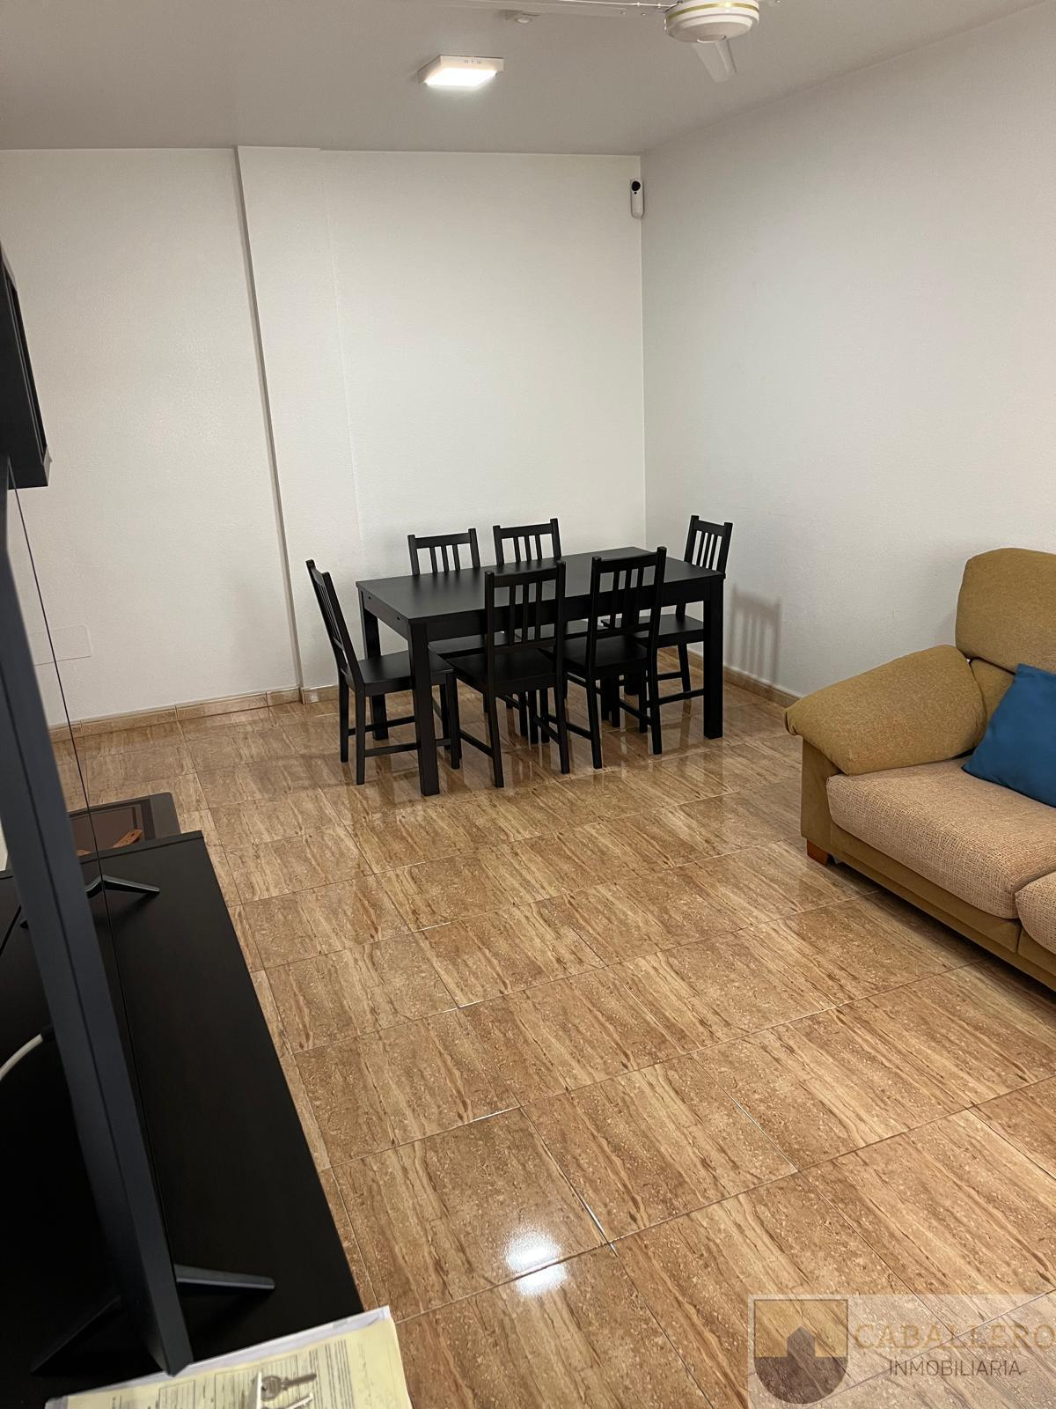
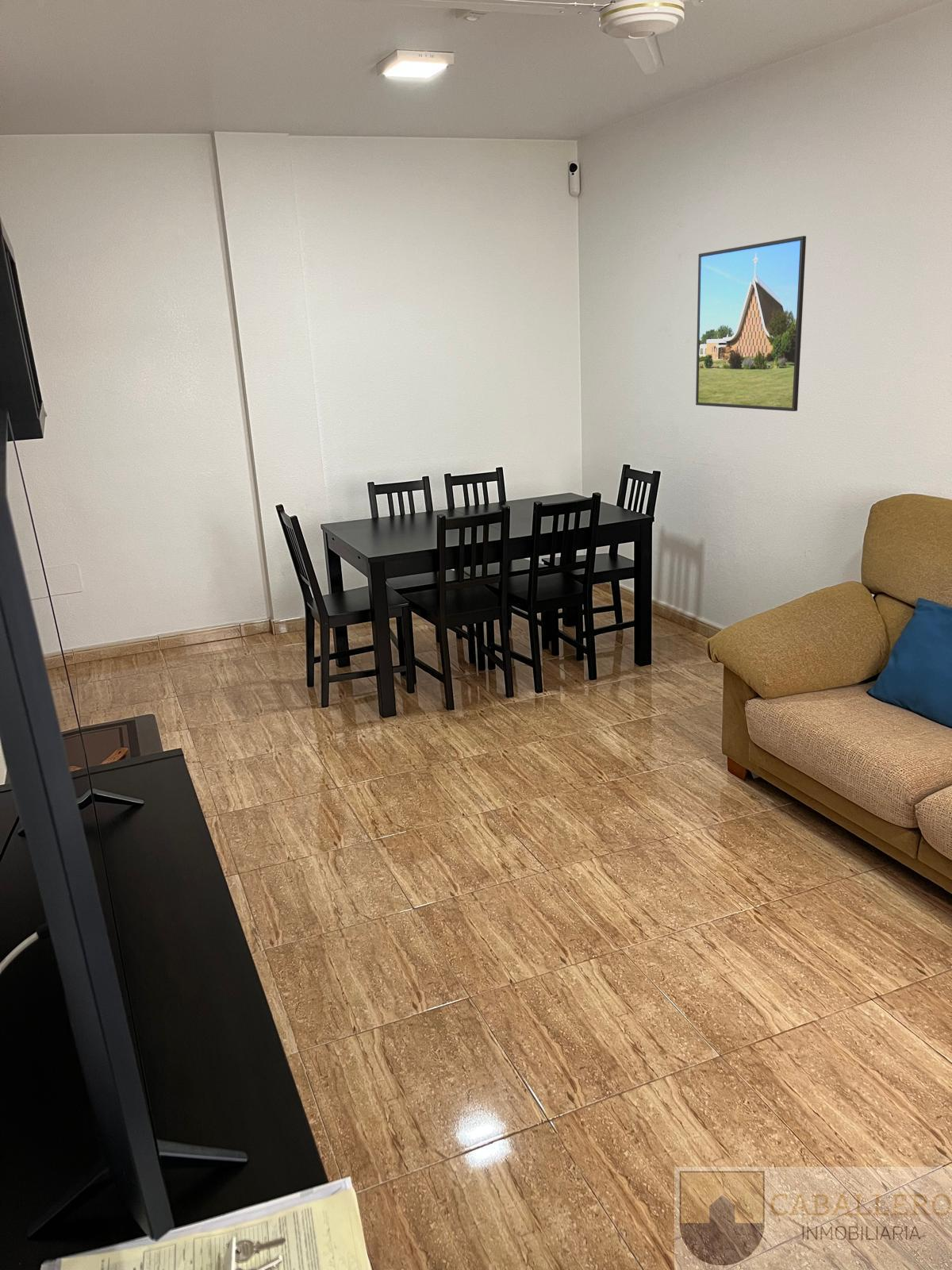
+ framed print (745, 329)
